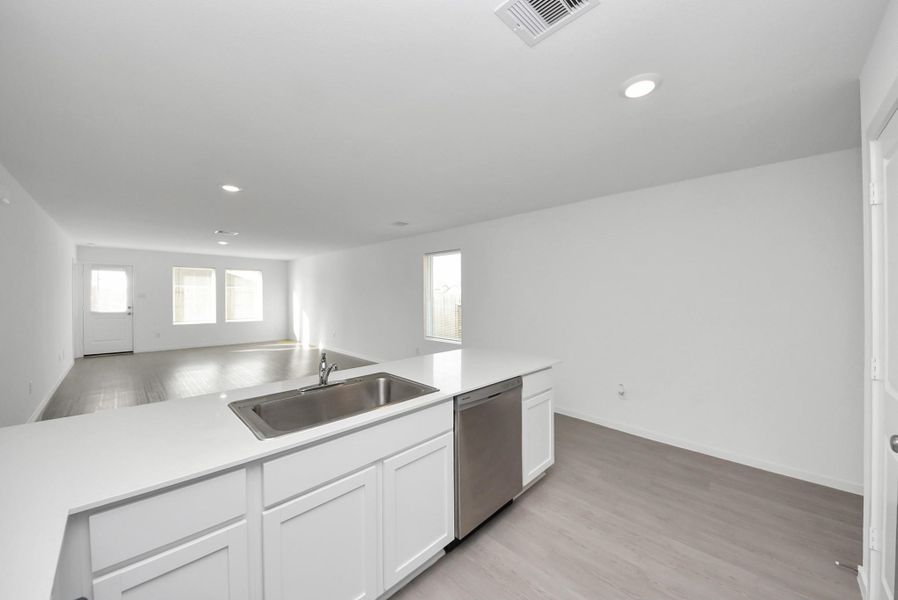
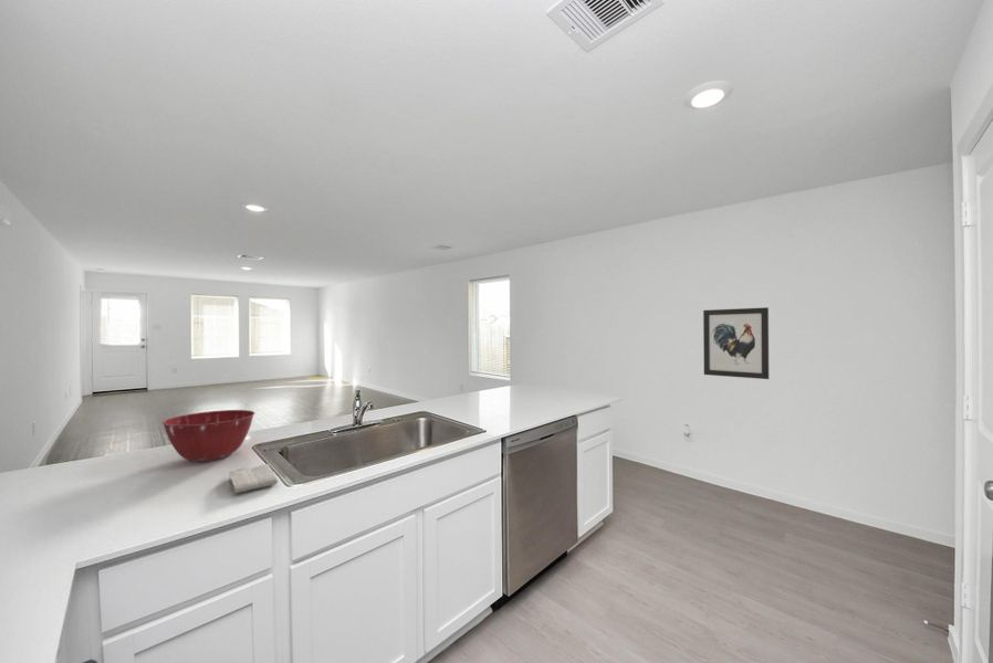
+ wall art (734, 343)
+ washcloth (252, 476)
+ mixing bowl (211, 435)
